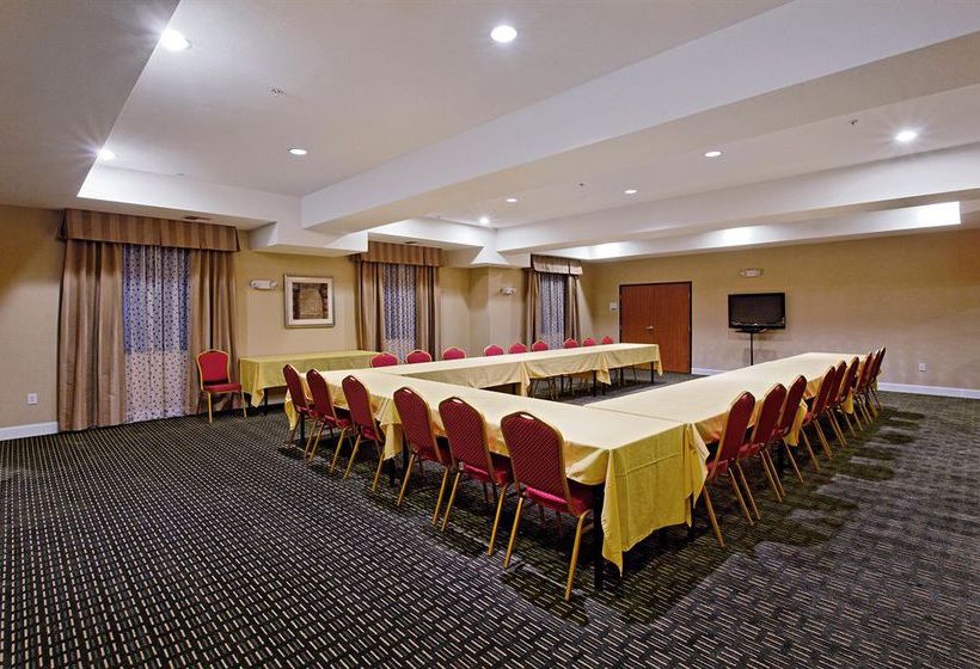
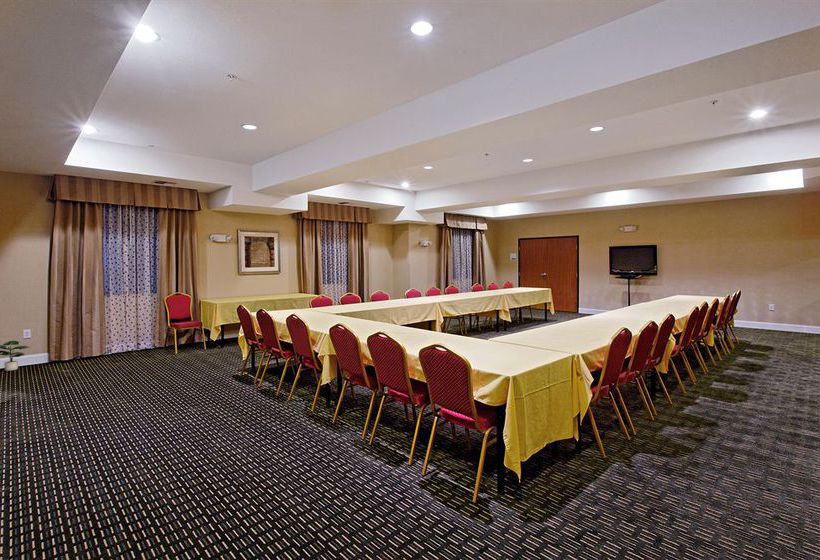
+ potted plant (12, 355)
